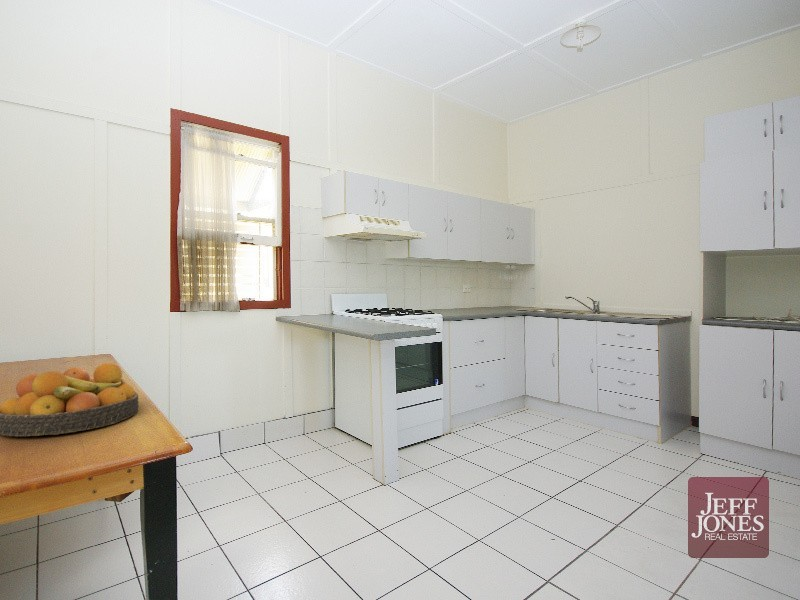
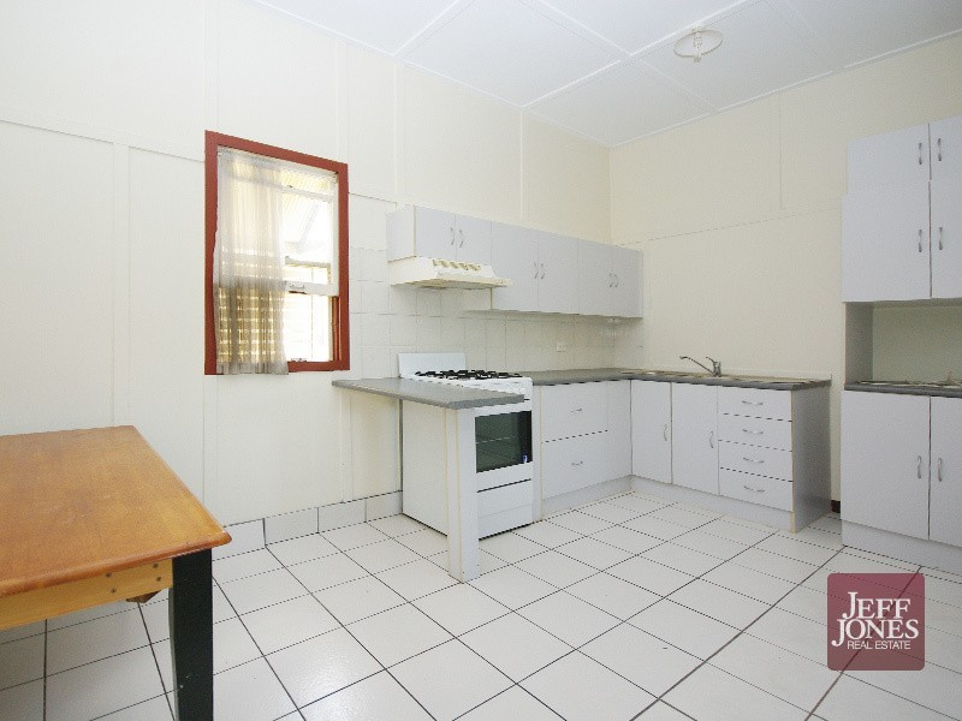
- fruit bowl (71, 392)
